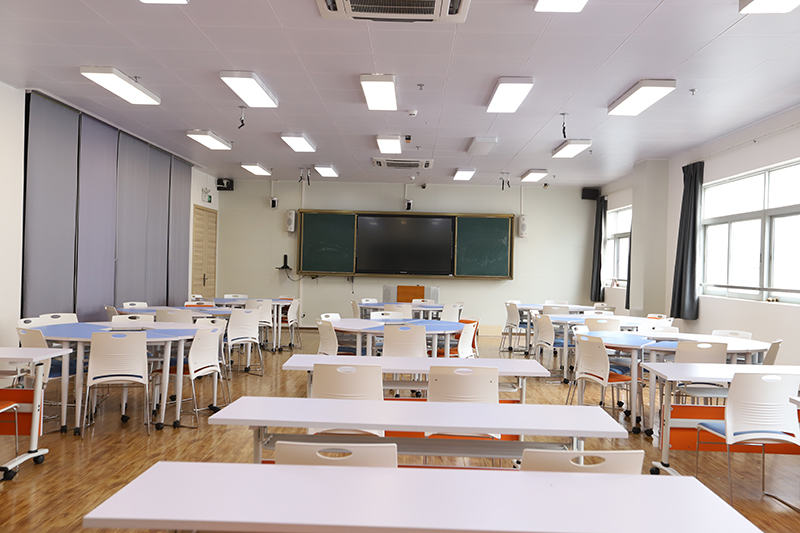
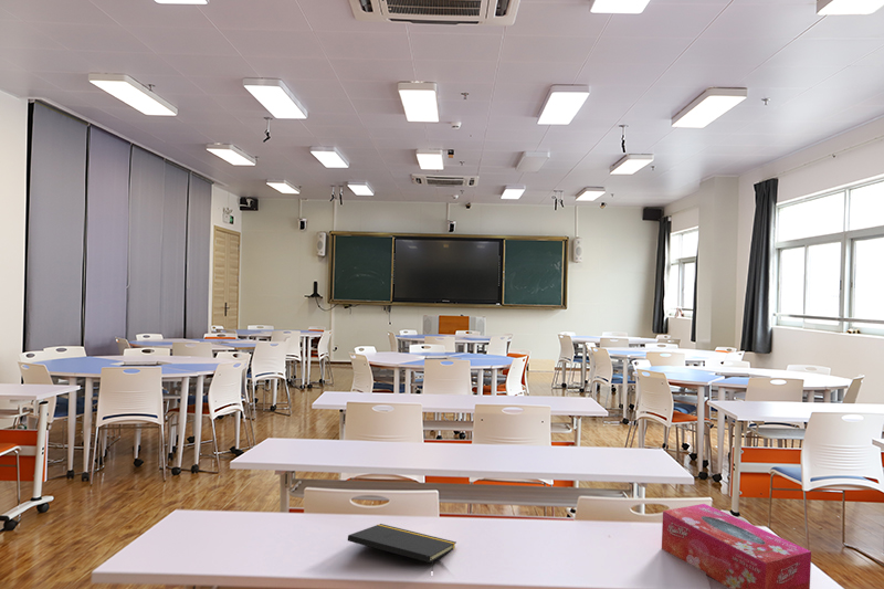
+ tissue box (730, 549)
+ notepad (402, 541)
